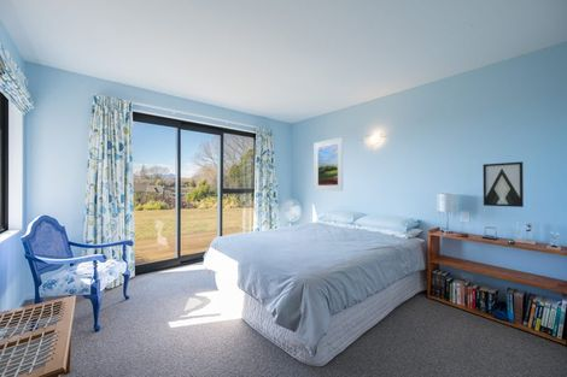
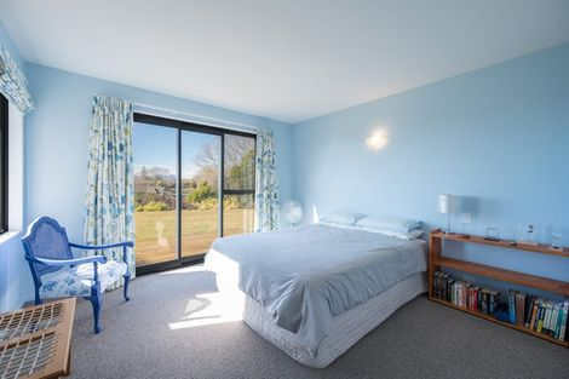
- wall art (502, 184)
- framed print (327, 165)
